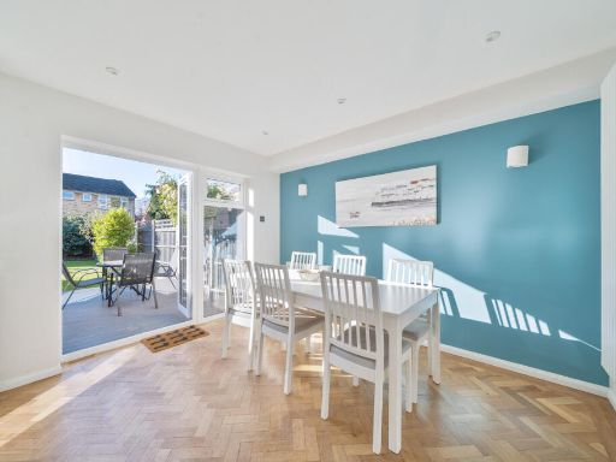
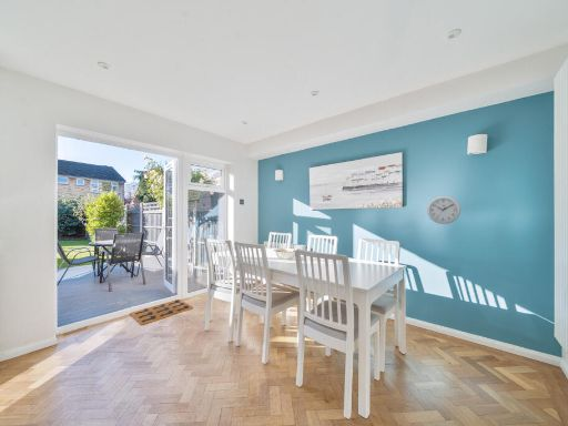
+ wall clock (443, 210)
